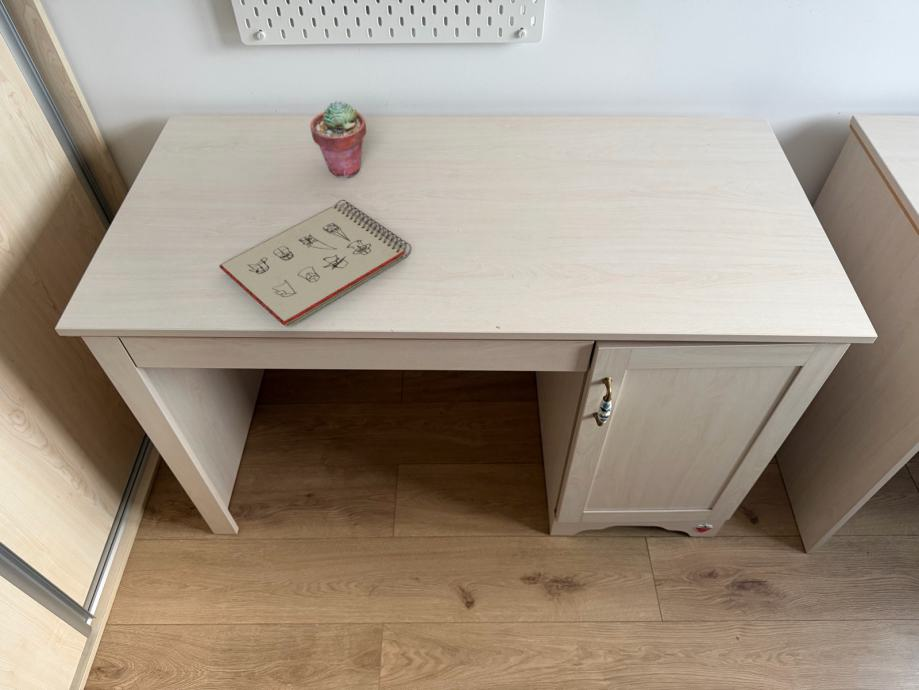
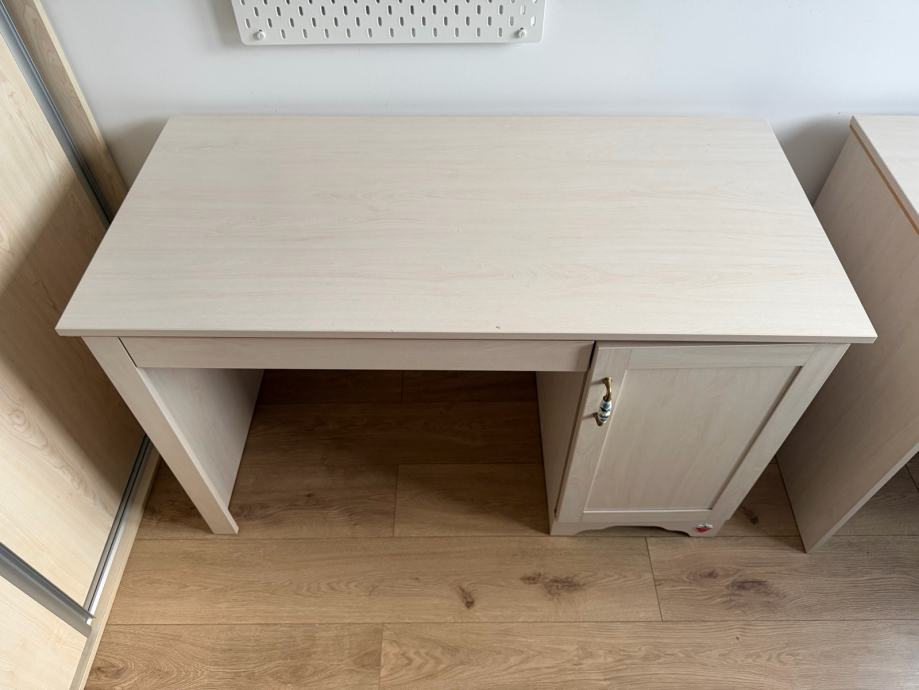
- potted succulent (339, 135)
- notepad (315, 257)
